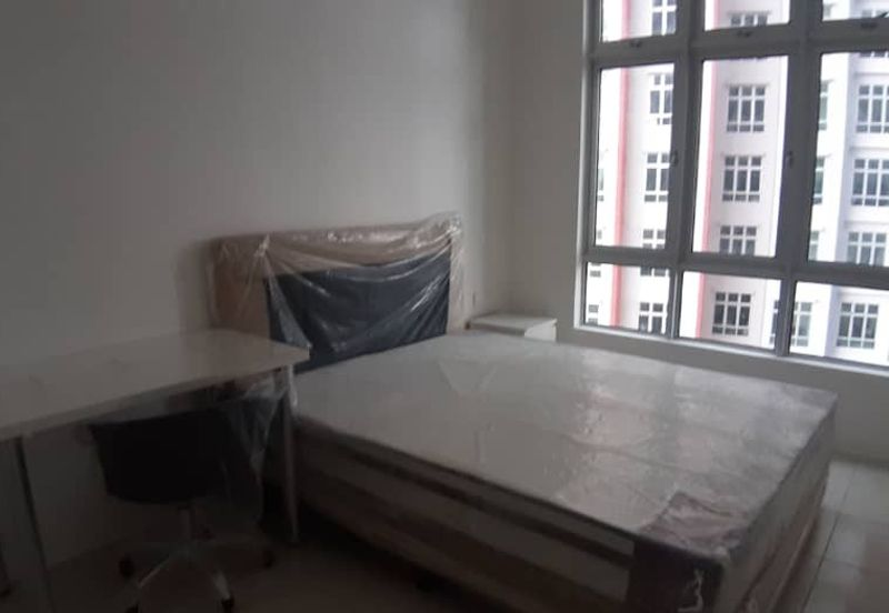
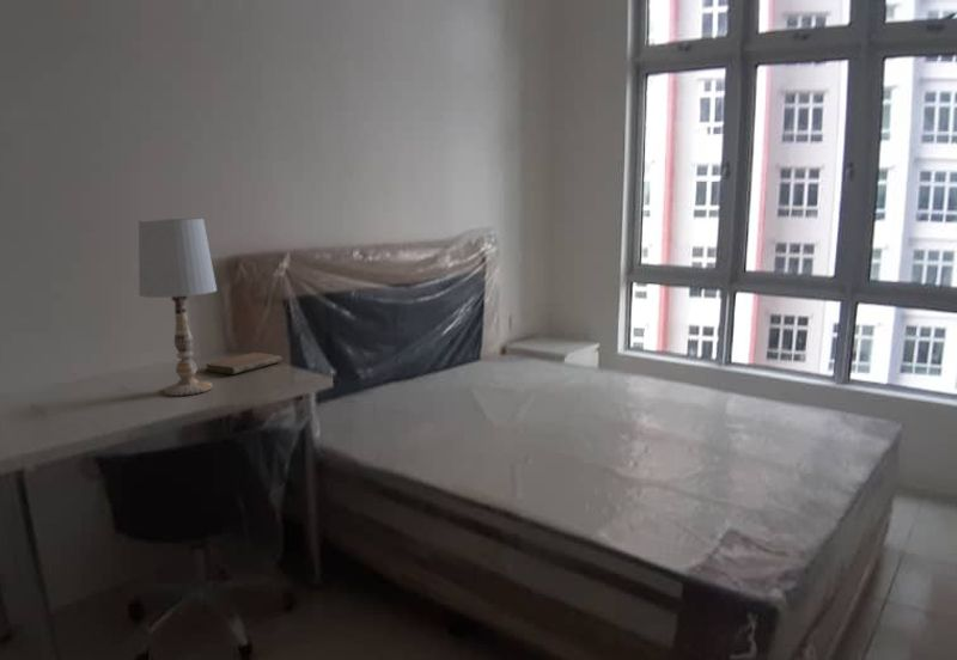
+ notebook (244, 362)
+ table lamp (179, 306)
